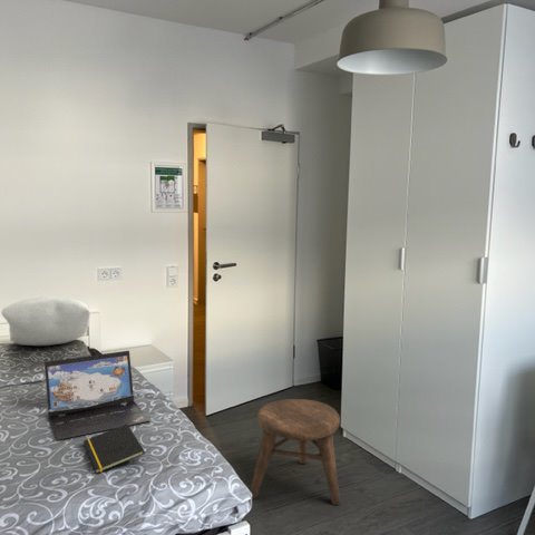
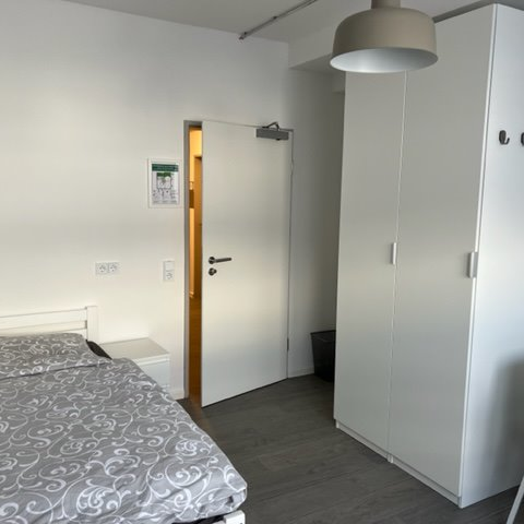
- notepad (113, 447)
- pillow (48, 321)
- laptop (96, 391)
- stool (301, 450)
